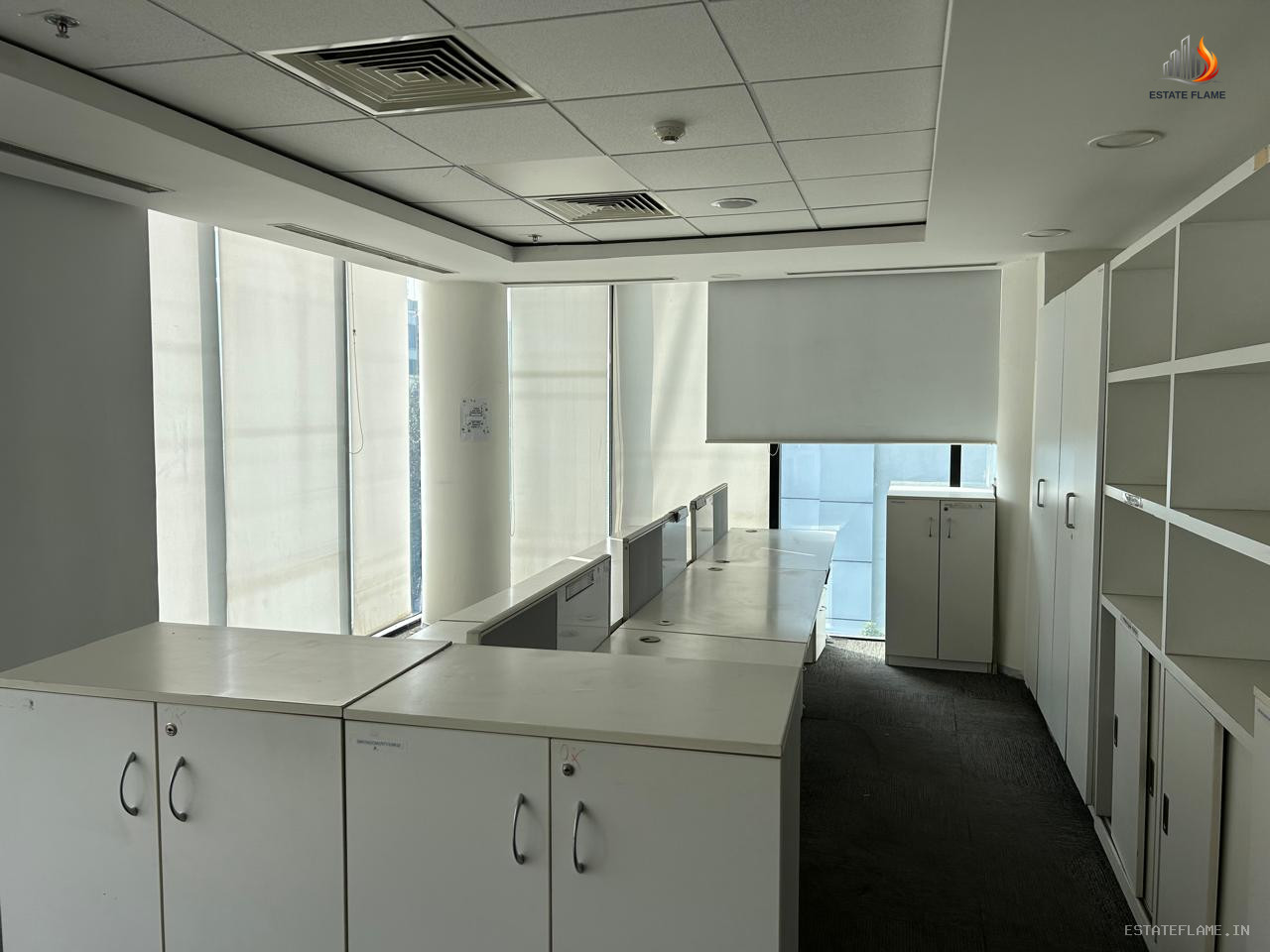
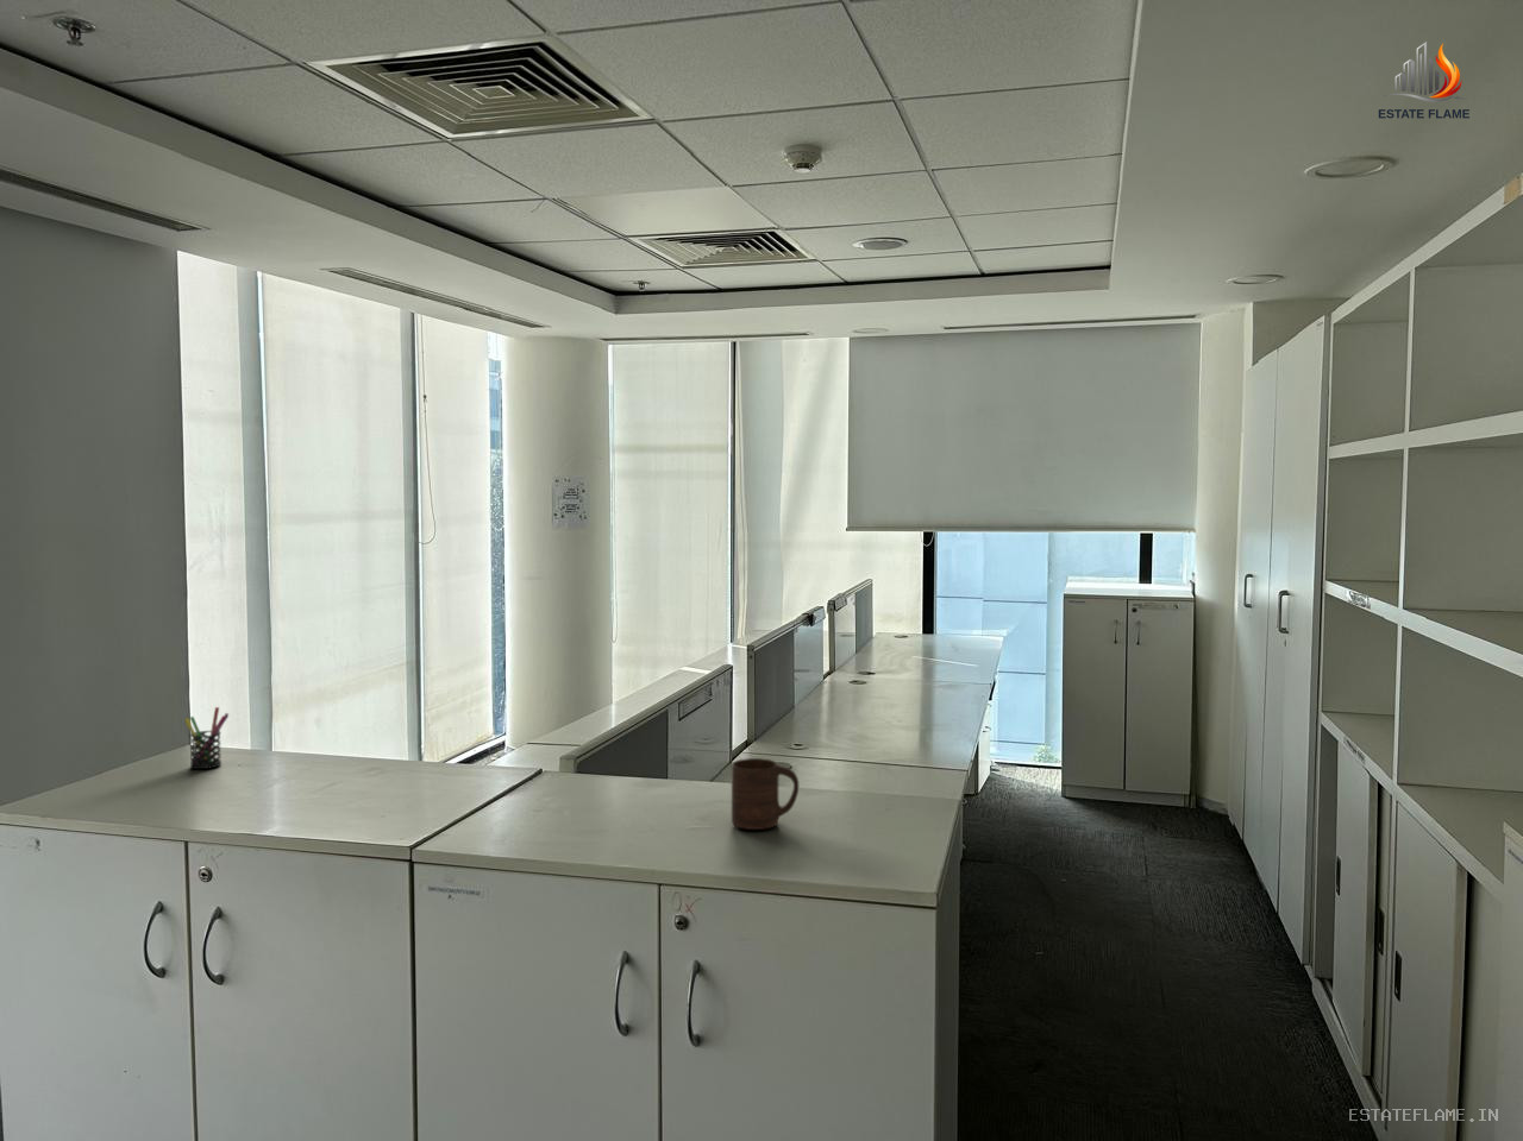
+ cup (762, 792)
+ pen holder (204, 737)
